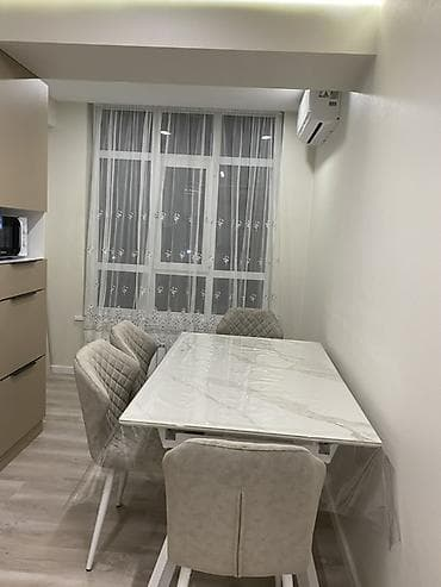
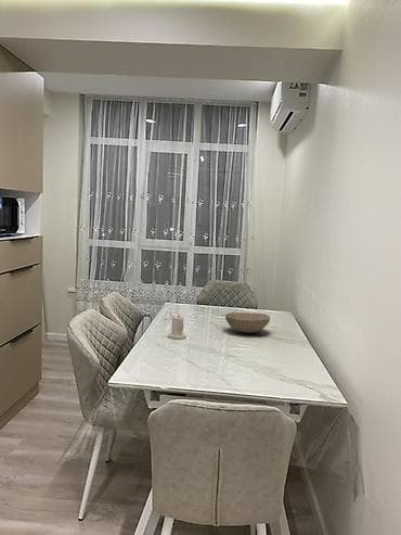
+ candle (177, 326)
+ bowl (247, 323)
